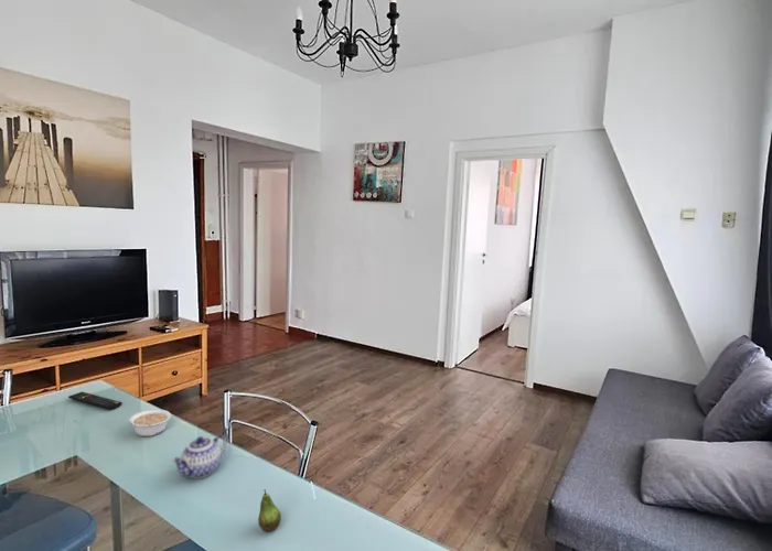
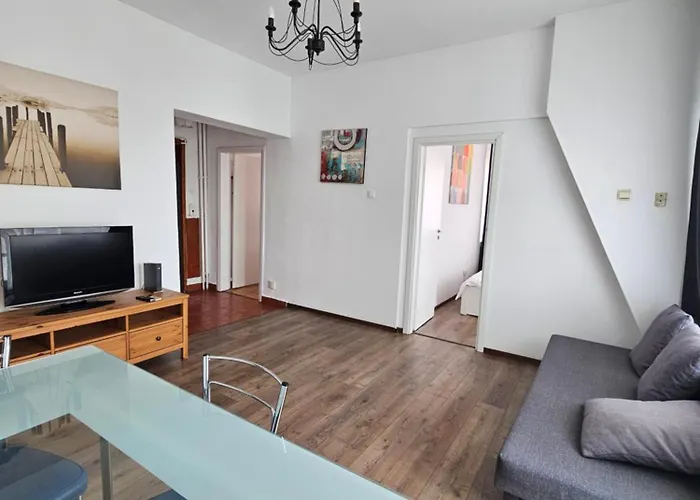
- fruit (269, 506)
- teapot (201, 454)
- legume (151, 422)
- remote control (95, 400)
